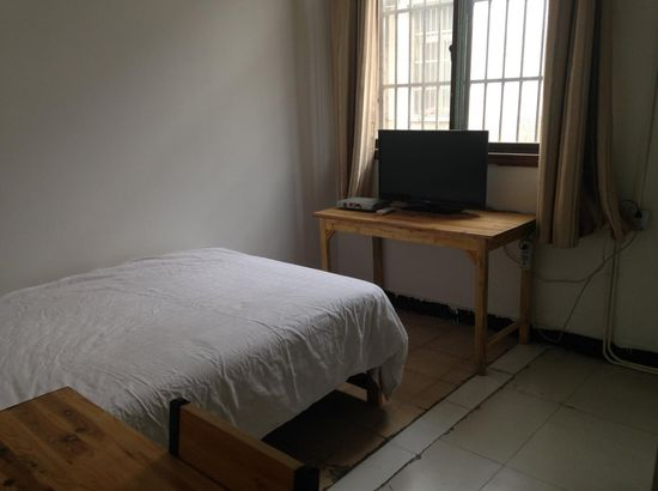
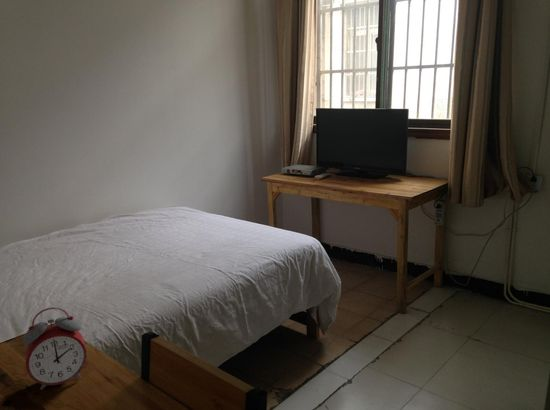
+ alarm clock (54, 344)
